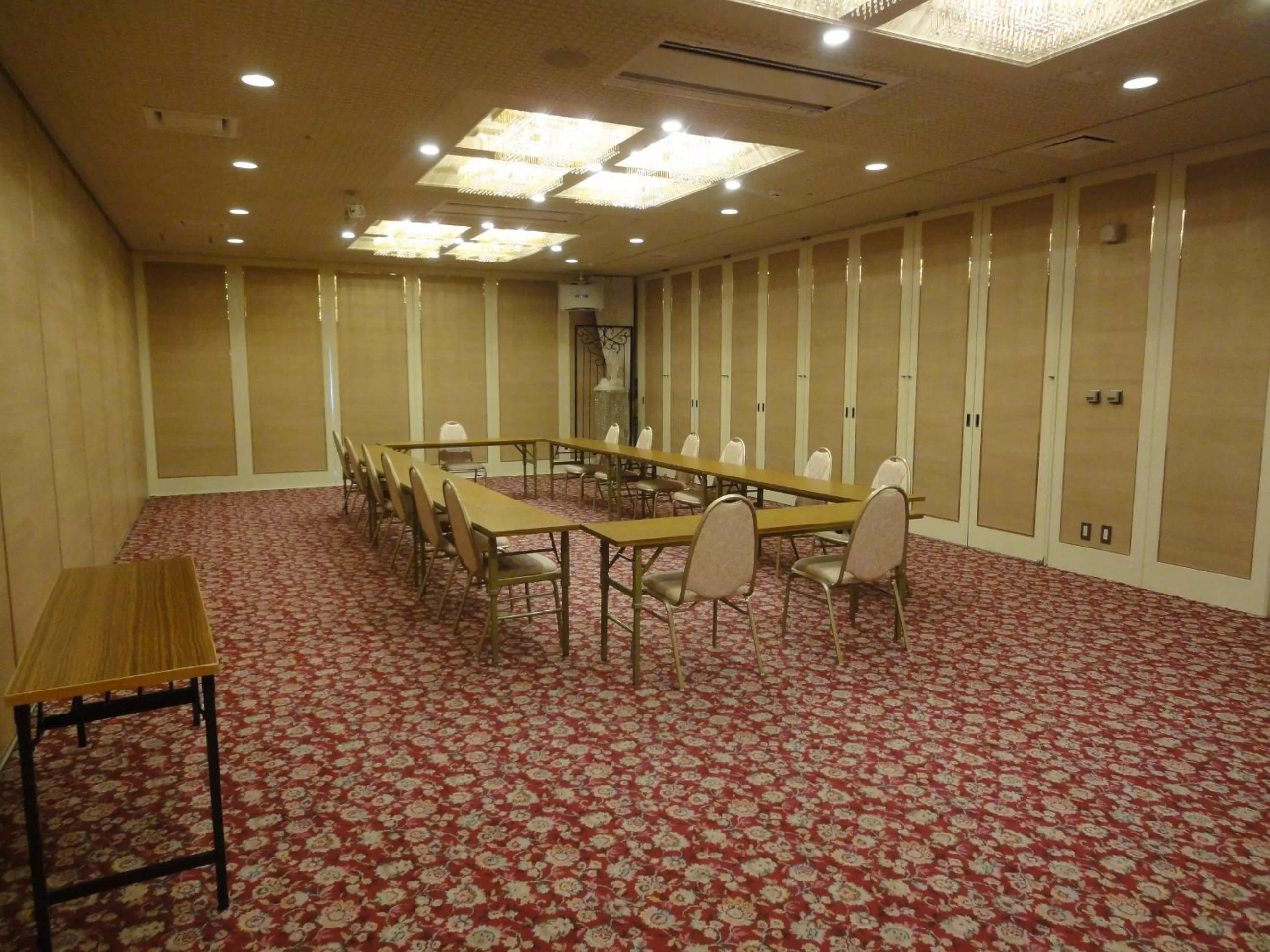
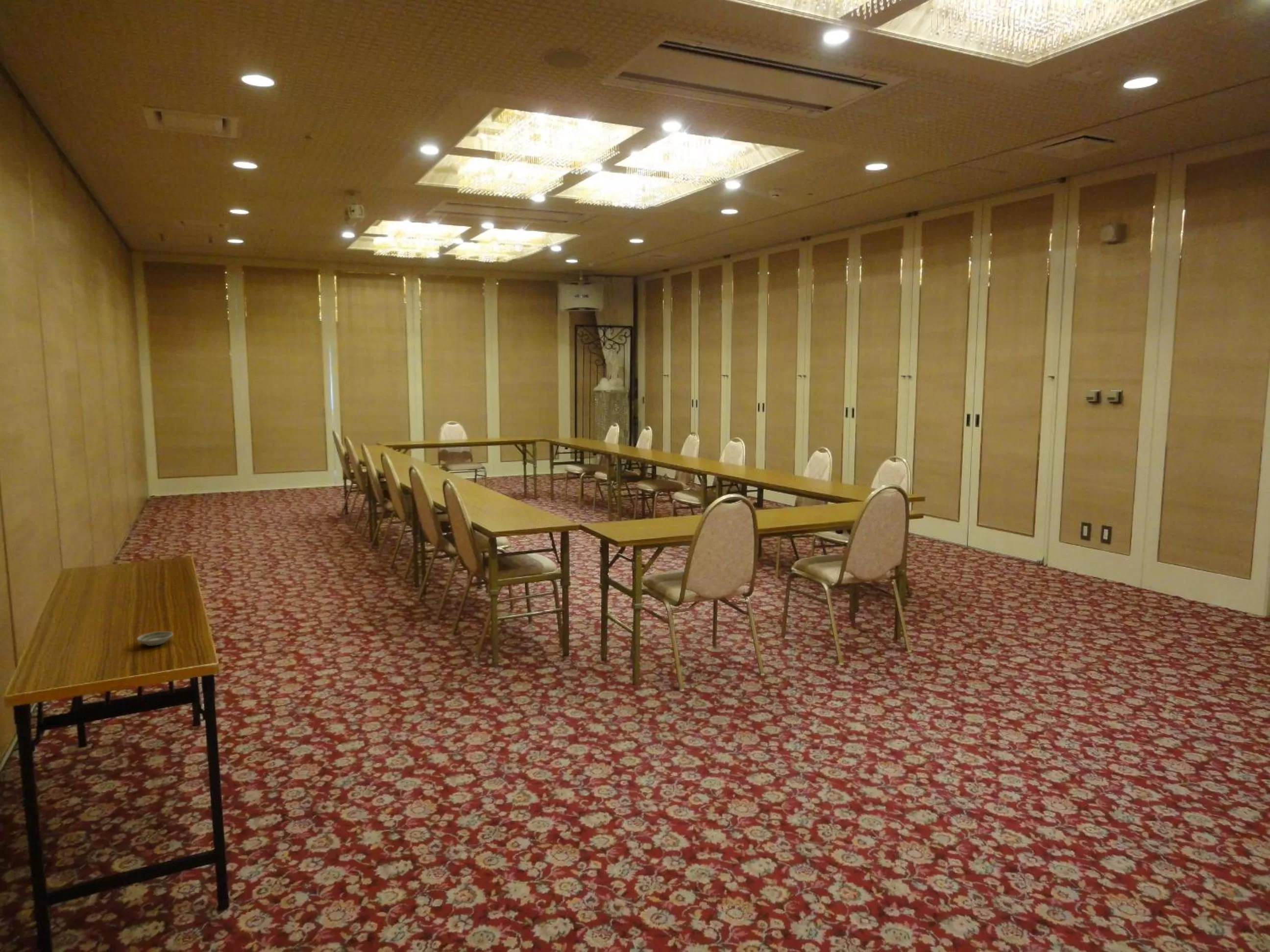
+ saucer (155, 639)
